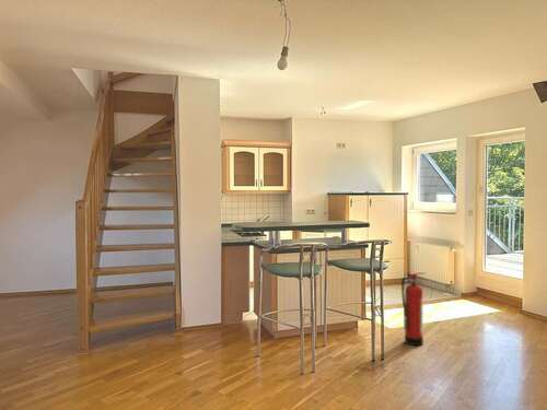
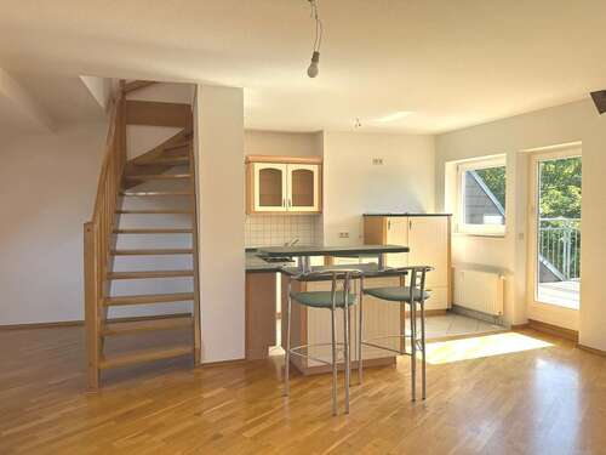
- fire extinguisher (412, 307)
